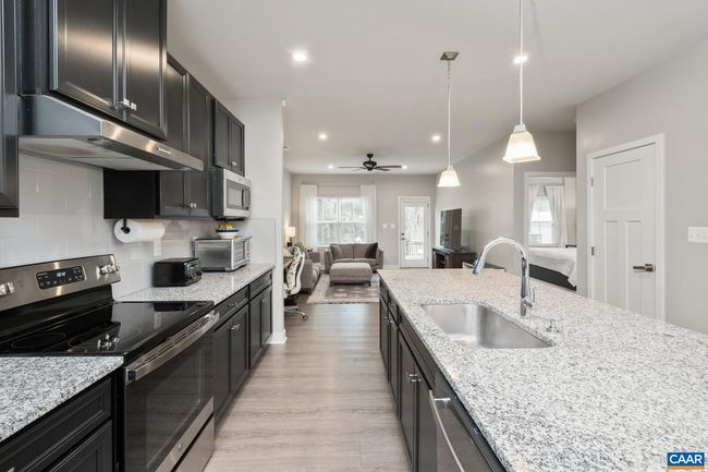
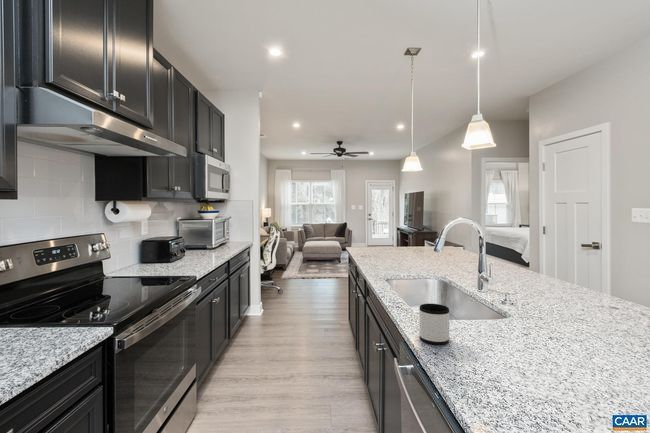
+ mug (432, 321)
